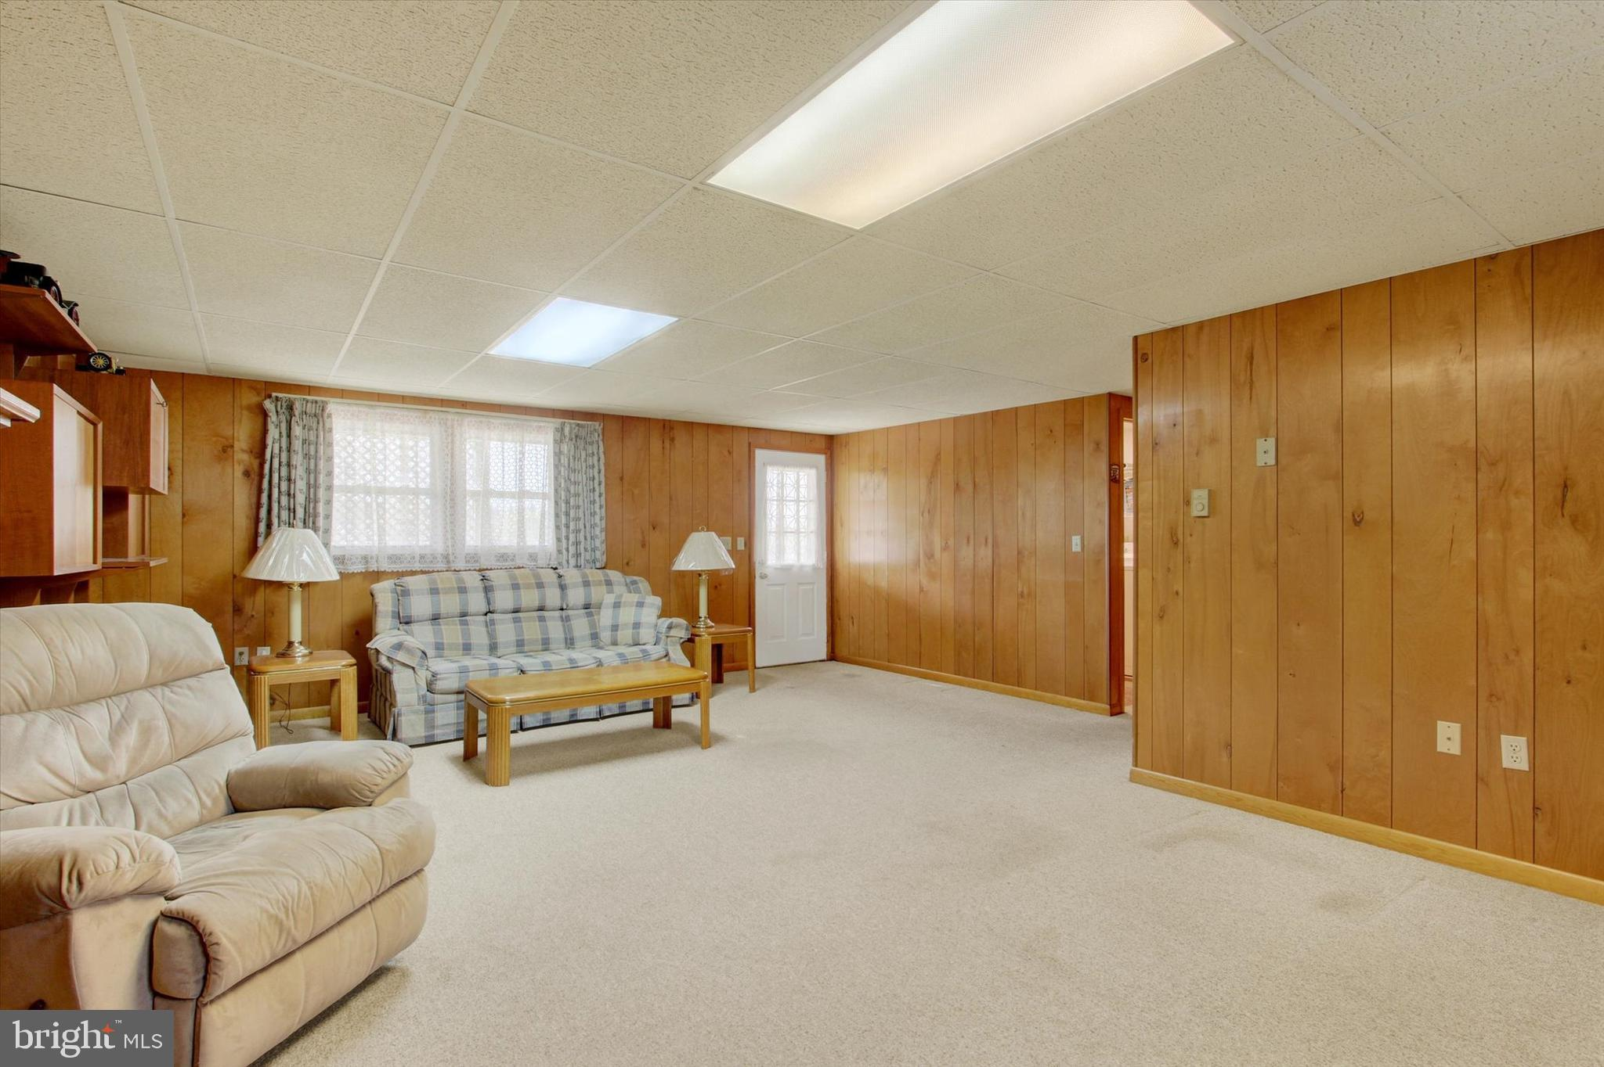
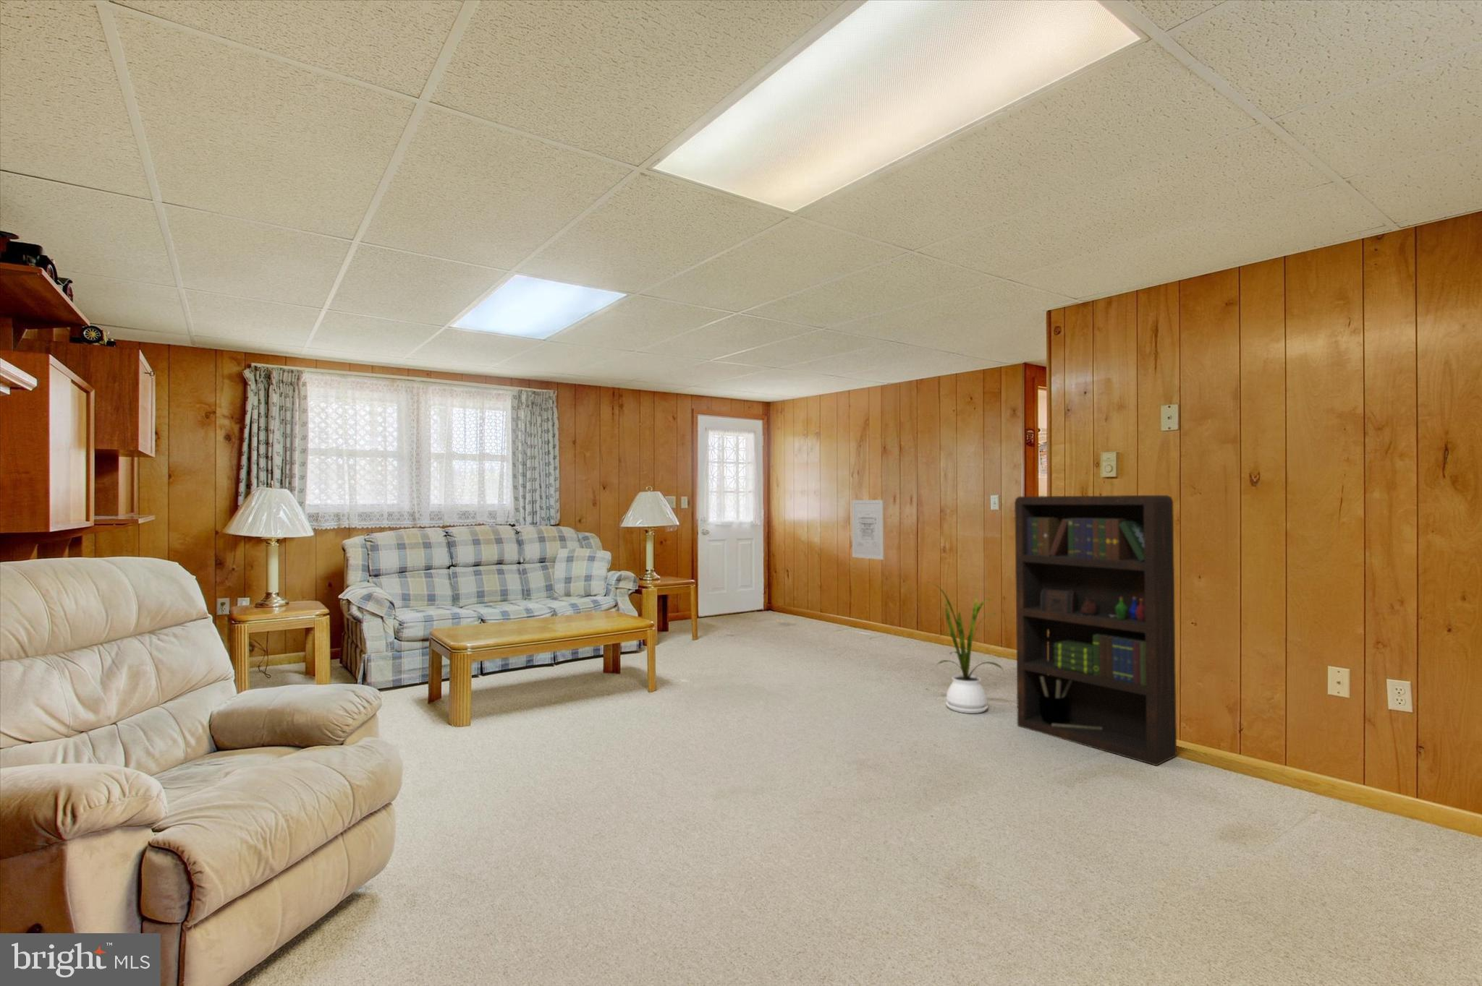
+ bookcase (1090, 617)
+ house plant (961, 646)
+ wall art (867, 529)
